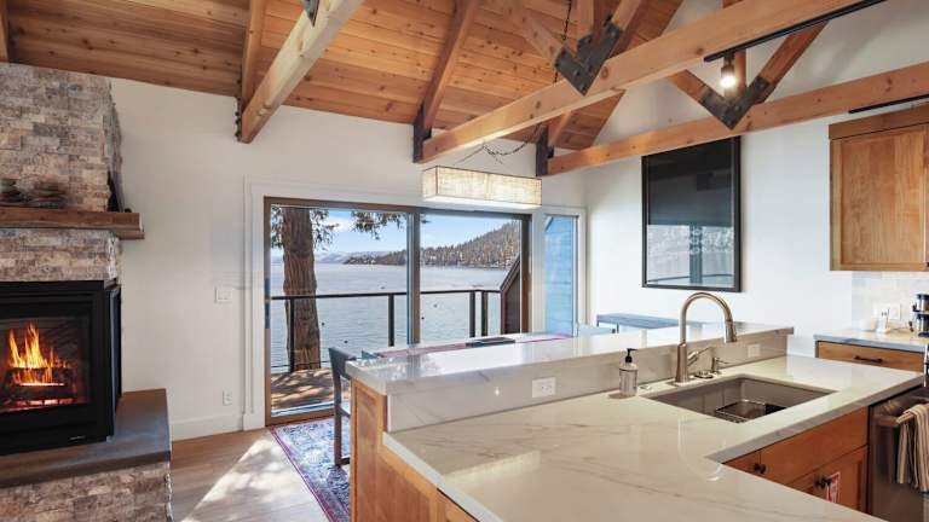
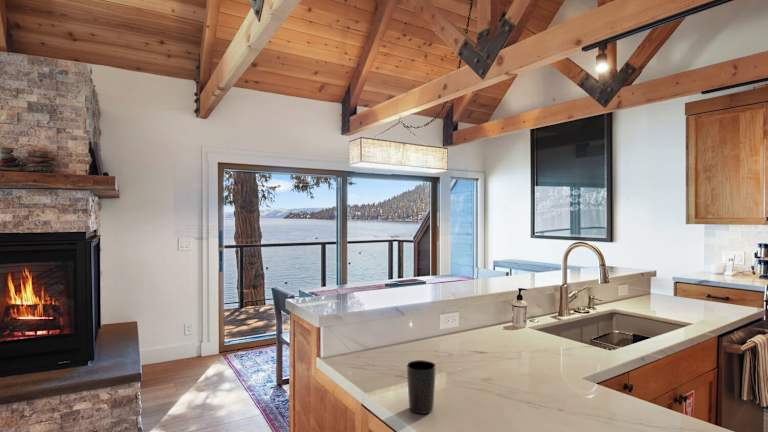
+ cup (421, 386)
